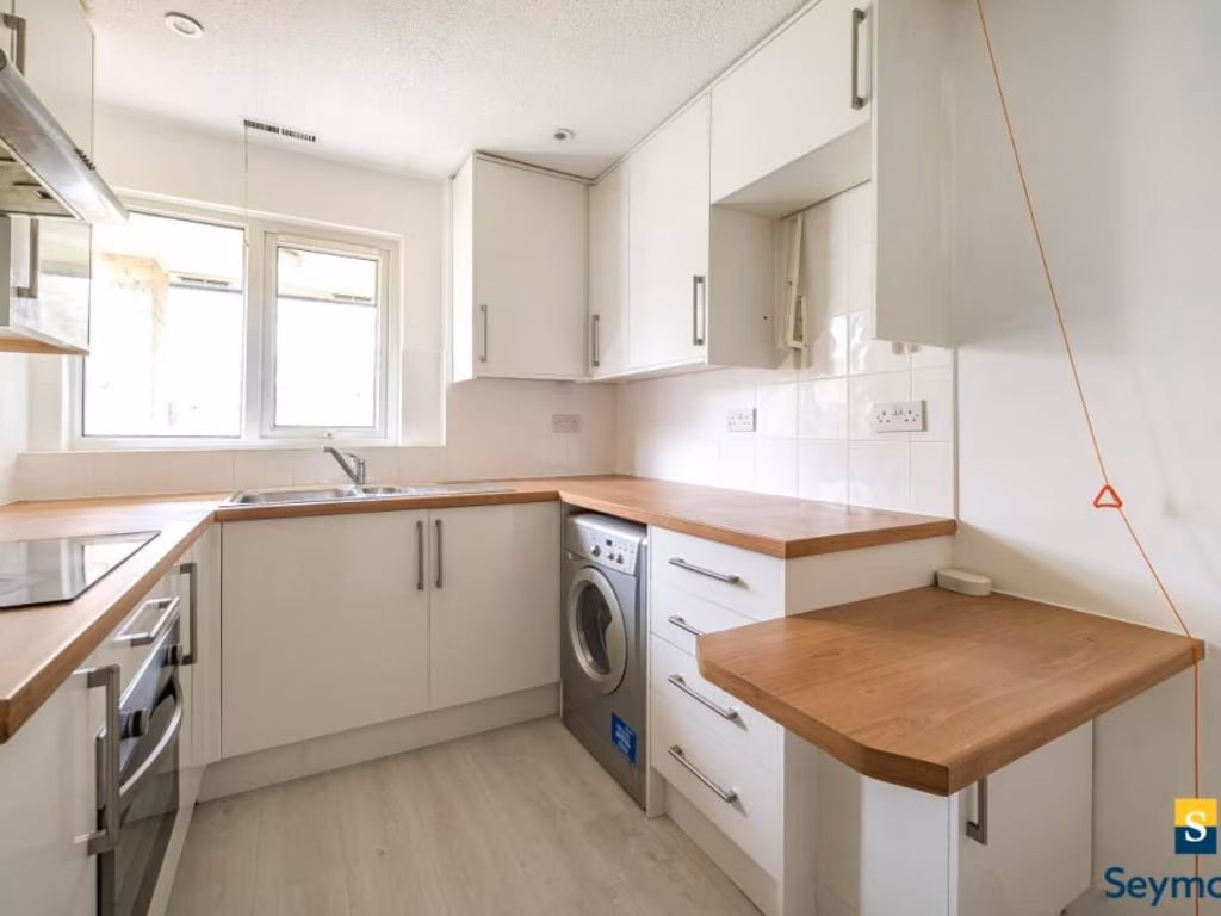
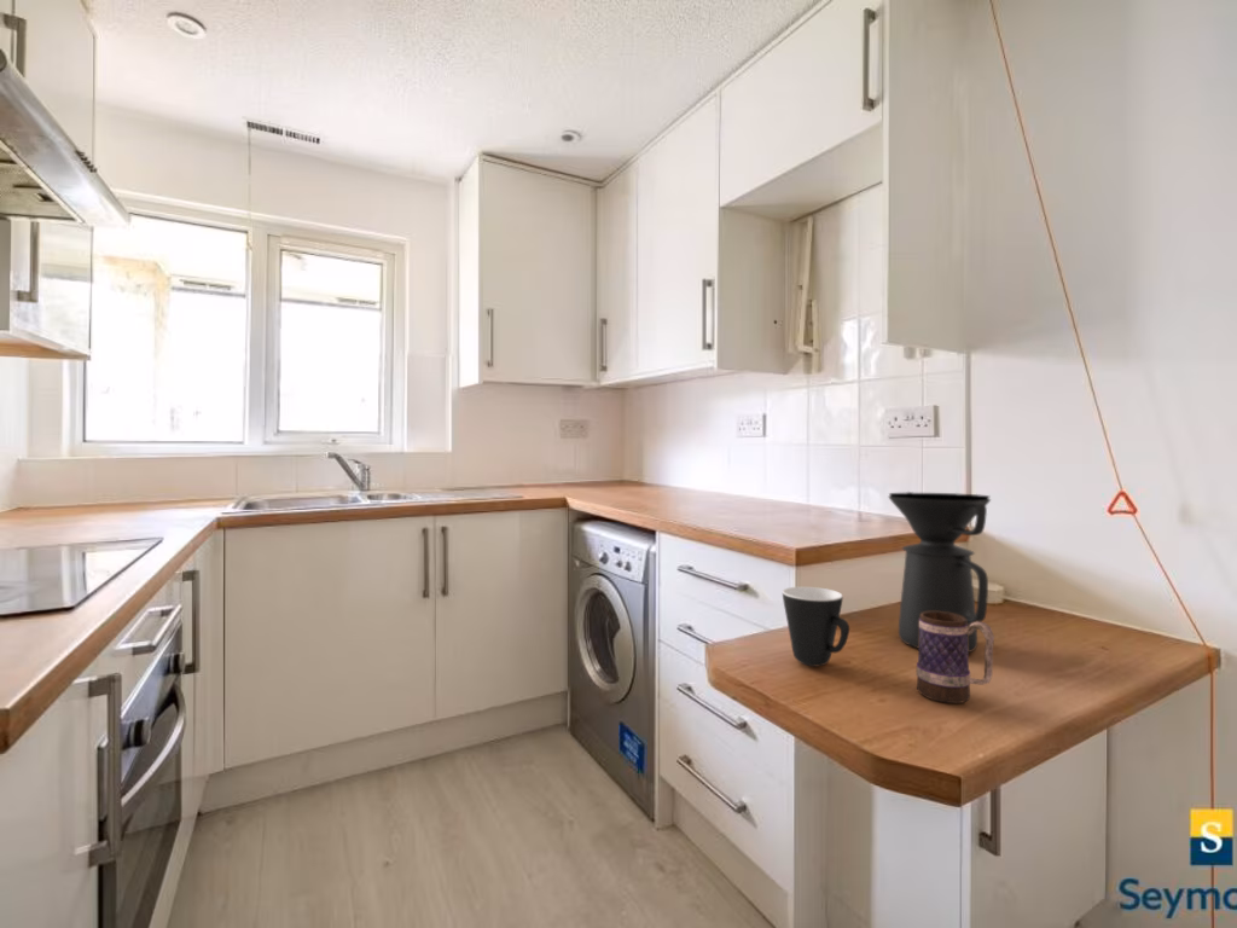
+ coffee maker (936, 569)
+ mug (953, 657)
+ mug (817, 630)
